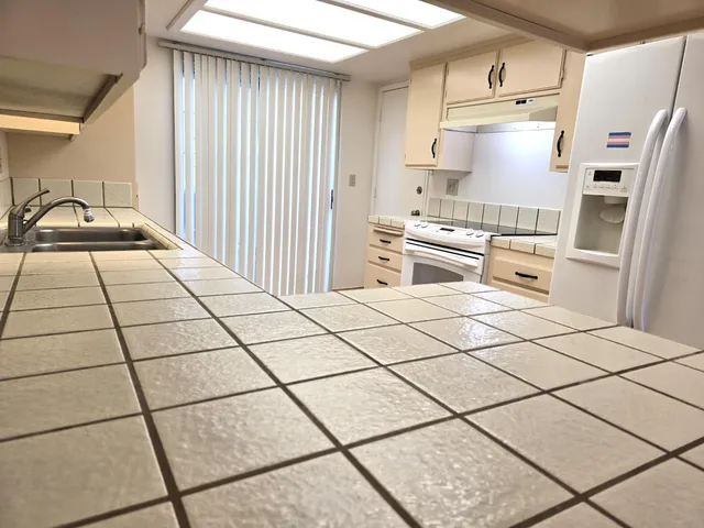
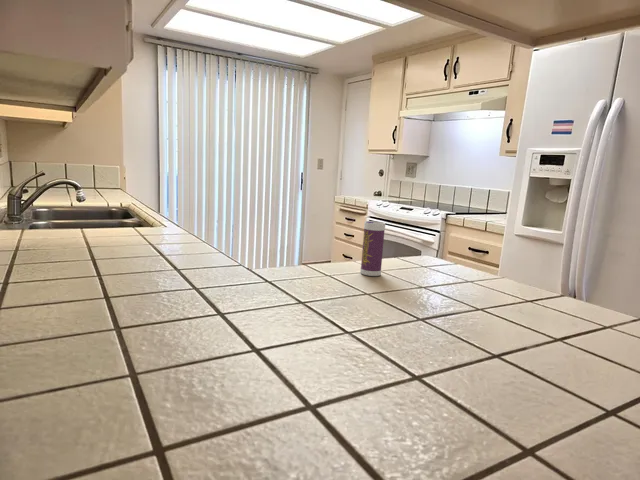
+ beverage can (372, 248)
